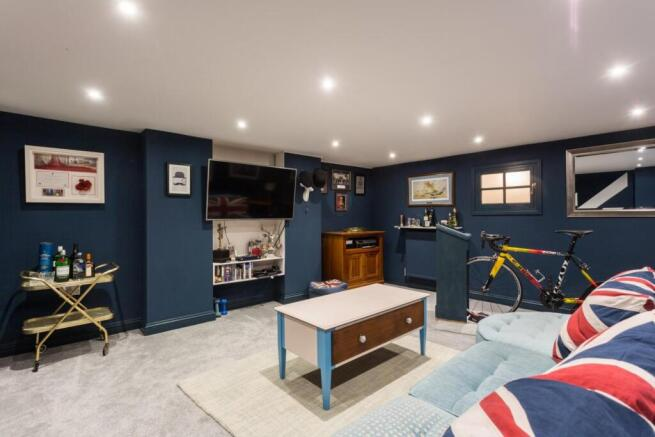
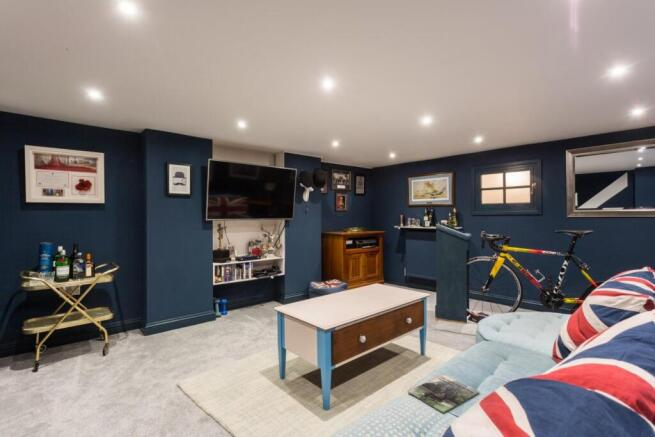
+ magazine (443, 391)
